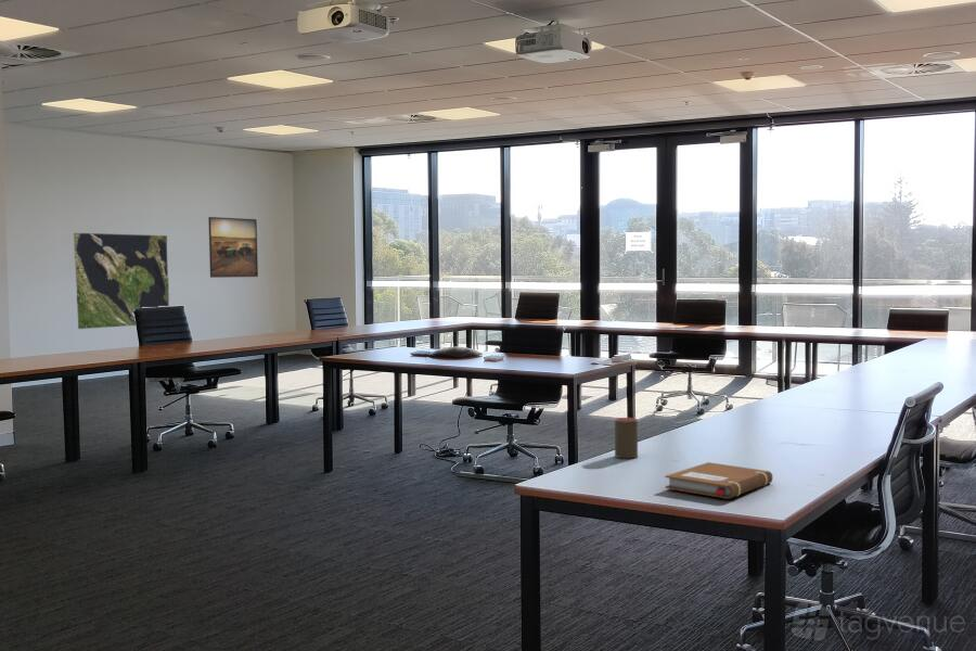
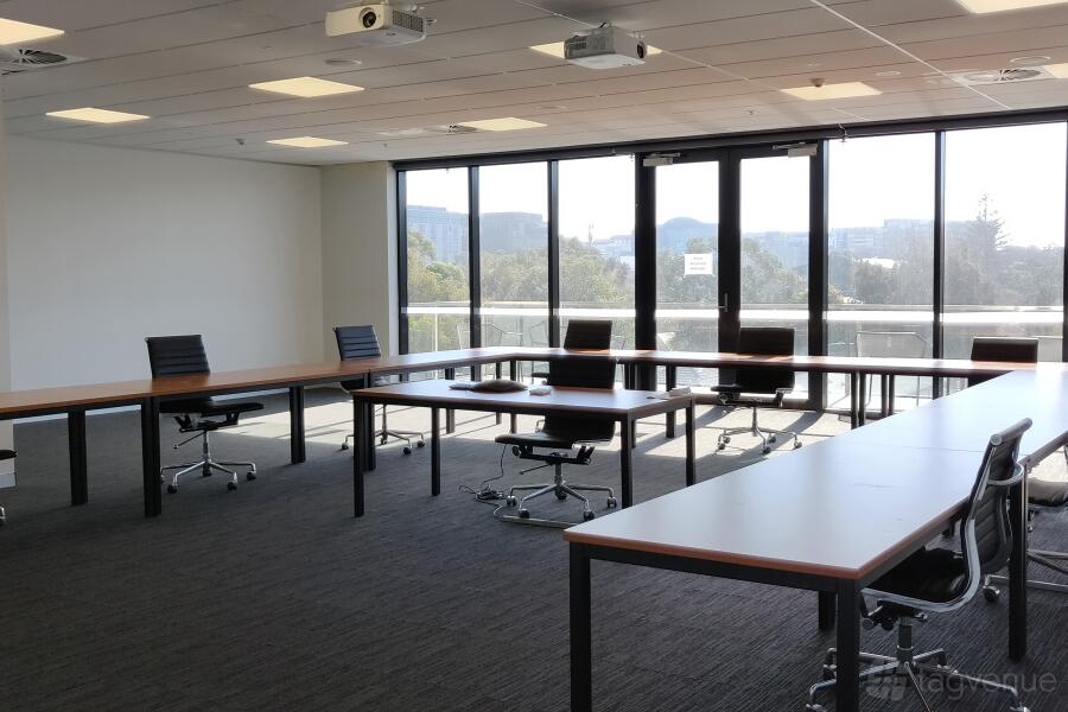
- notebook (718, 480)
- world map (124, 280)
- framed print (233, 247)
- cup (626, 437)
